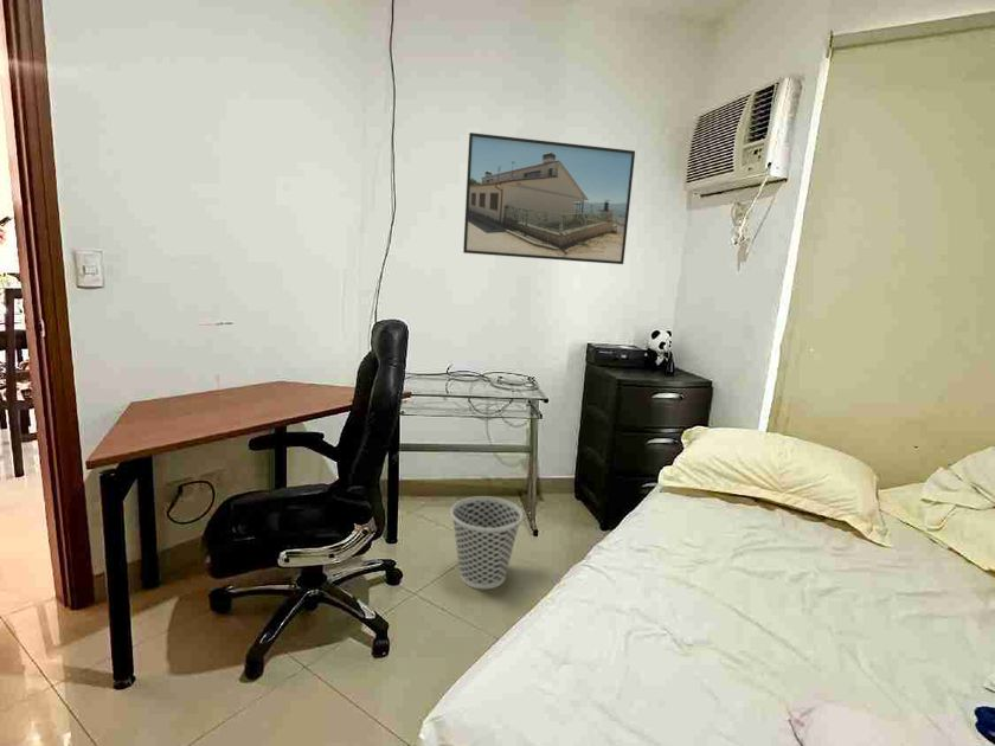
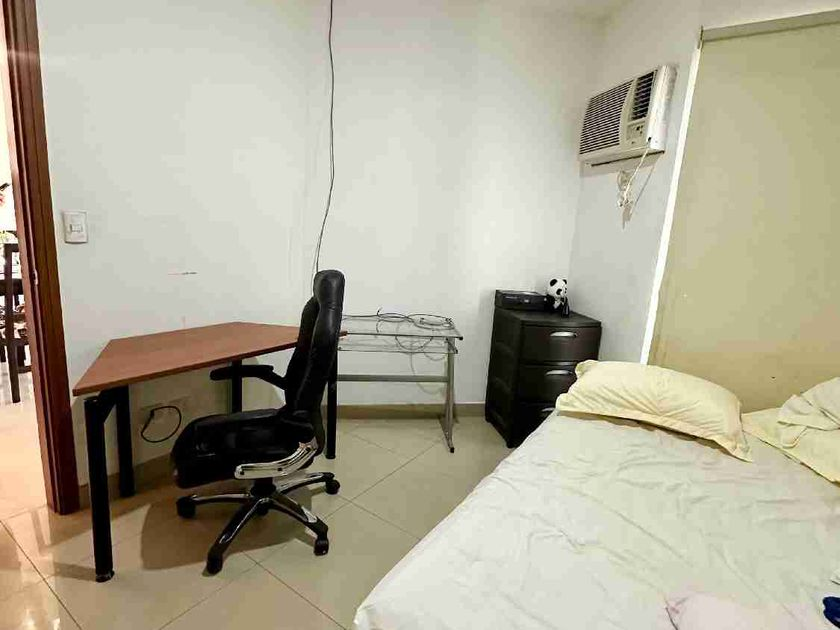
- wastebasket (484, 544)
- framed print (550, 201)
